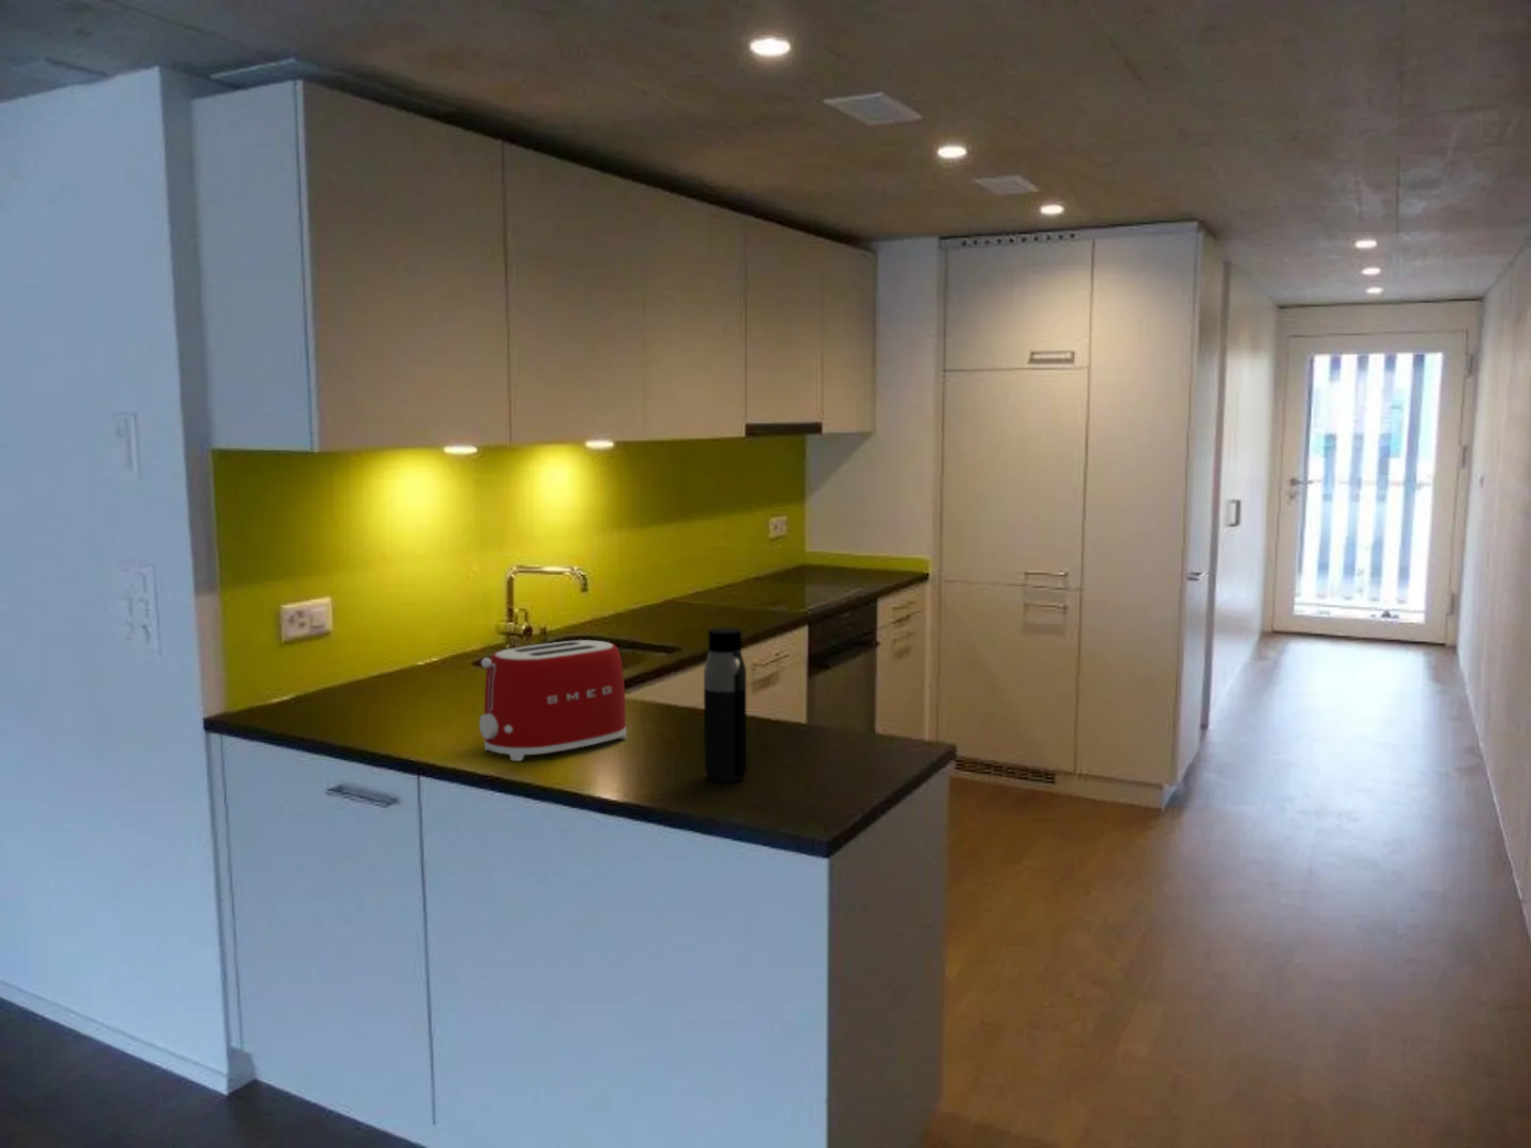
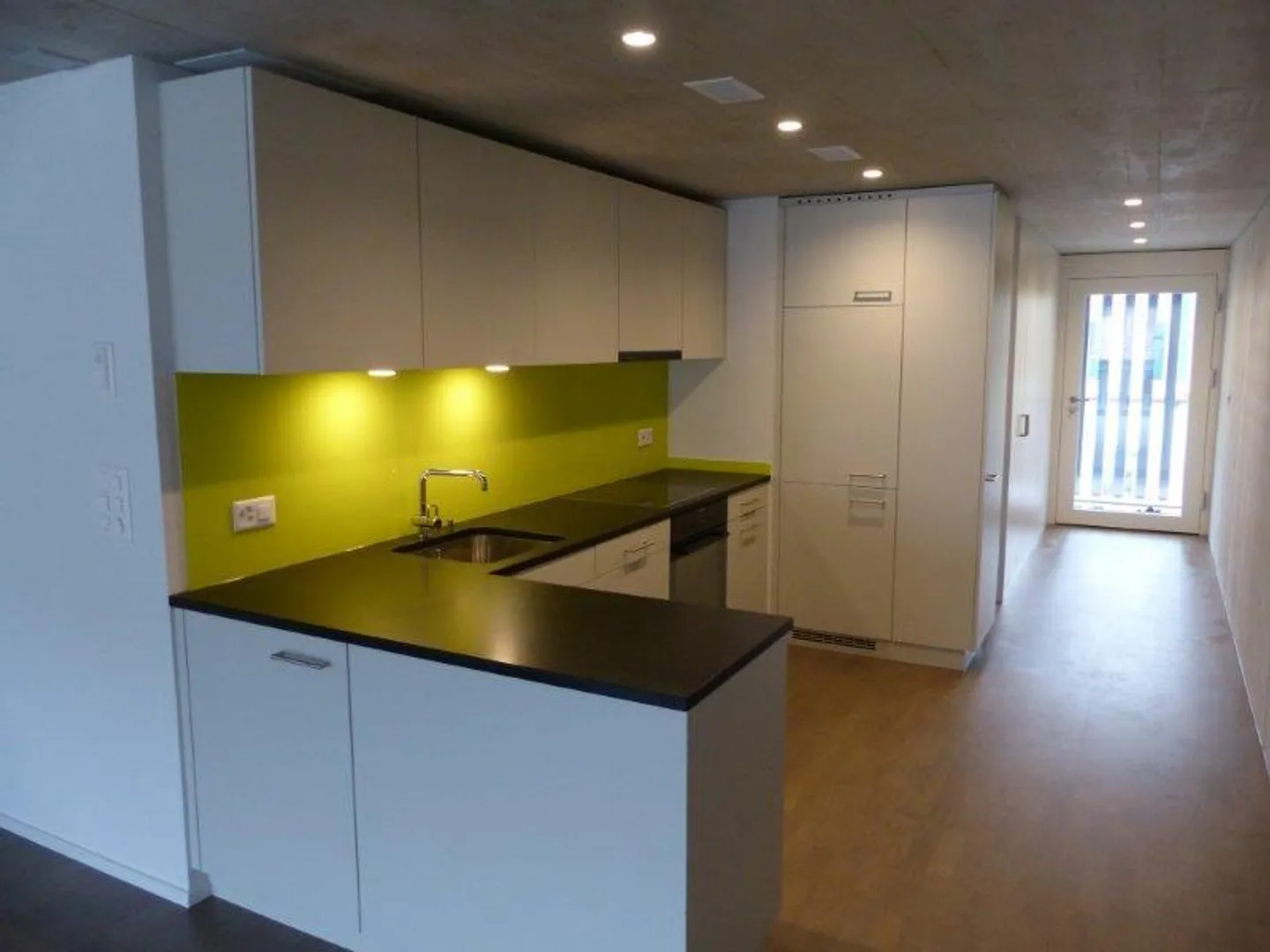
- water bottle (725, 704)
- toaster (553, 696)
